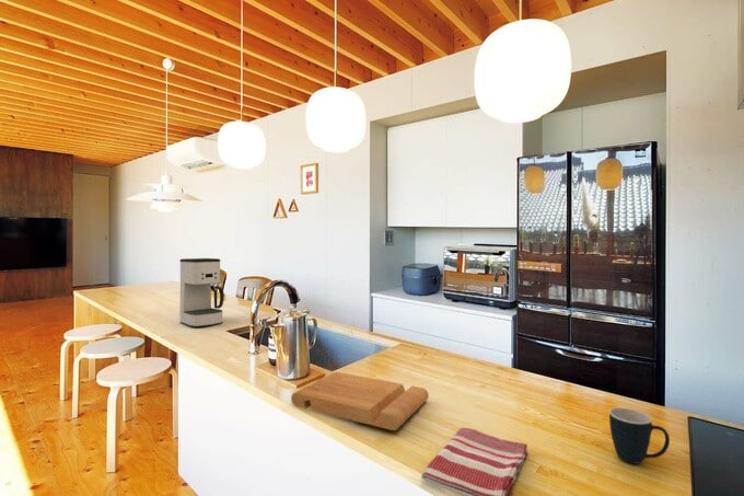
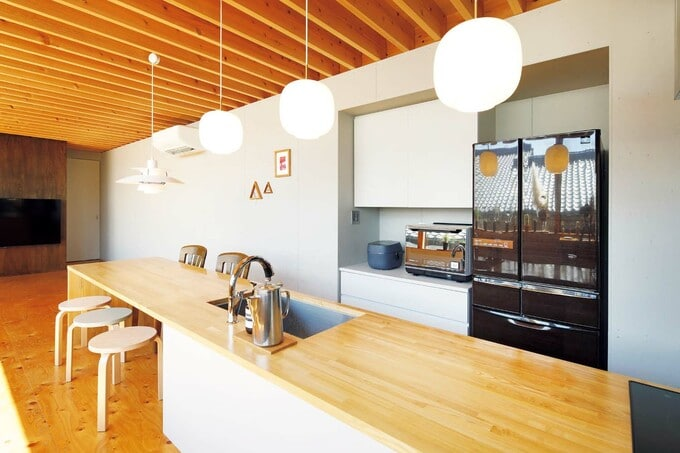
- coffee maker (205, 290)
- mug (638, 438)
- dish towel (477, 460)
- cutting board (360, 396)
